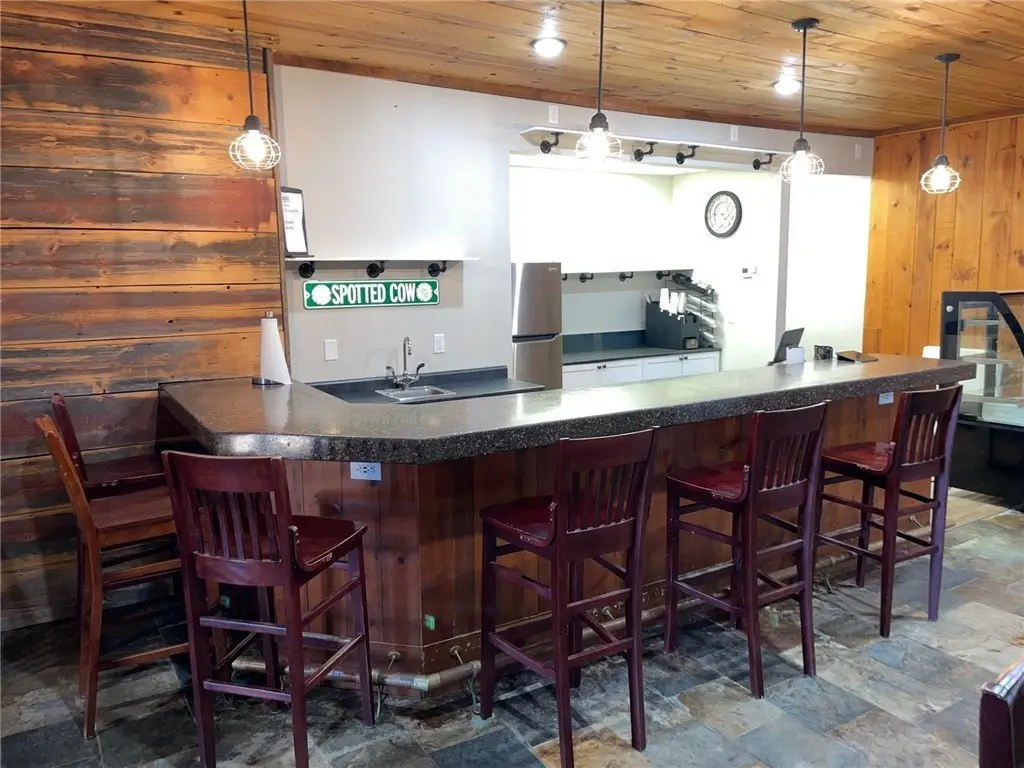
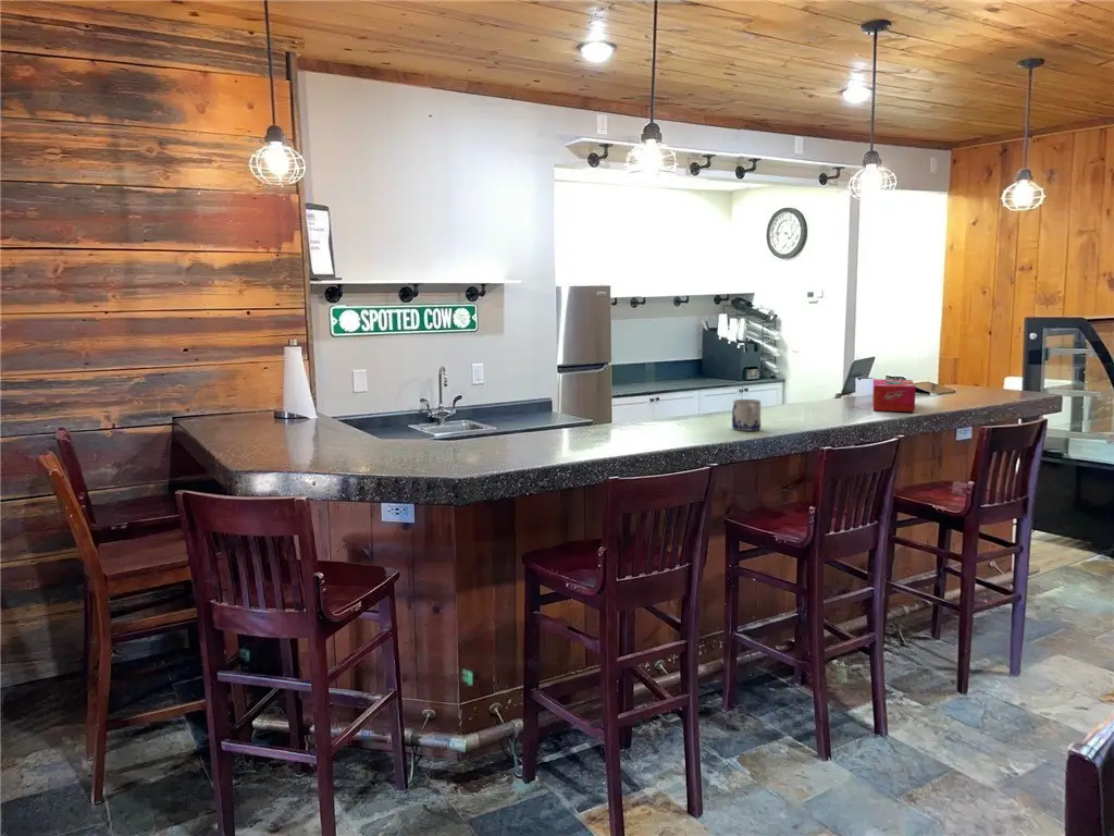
+ tissue box (892, 394)
+ mug (747, 415)
